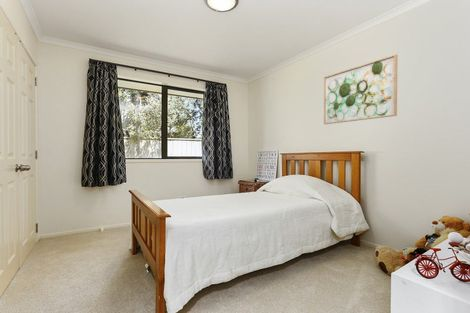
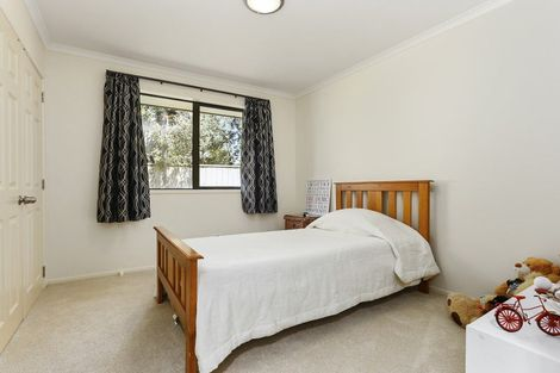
- wall art (355, 93)
